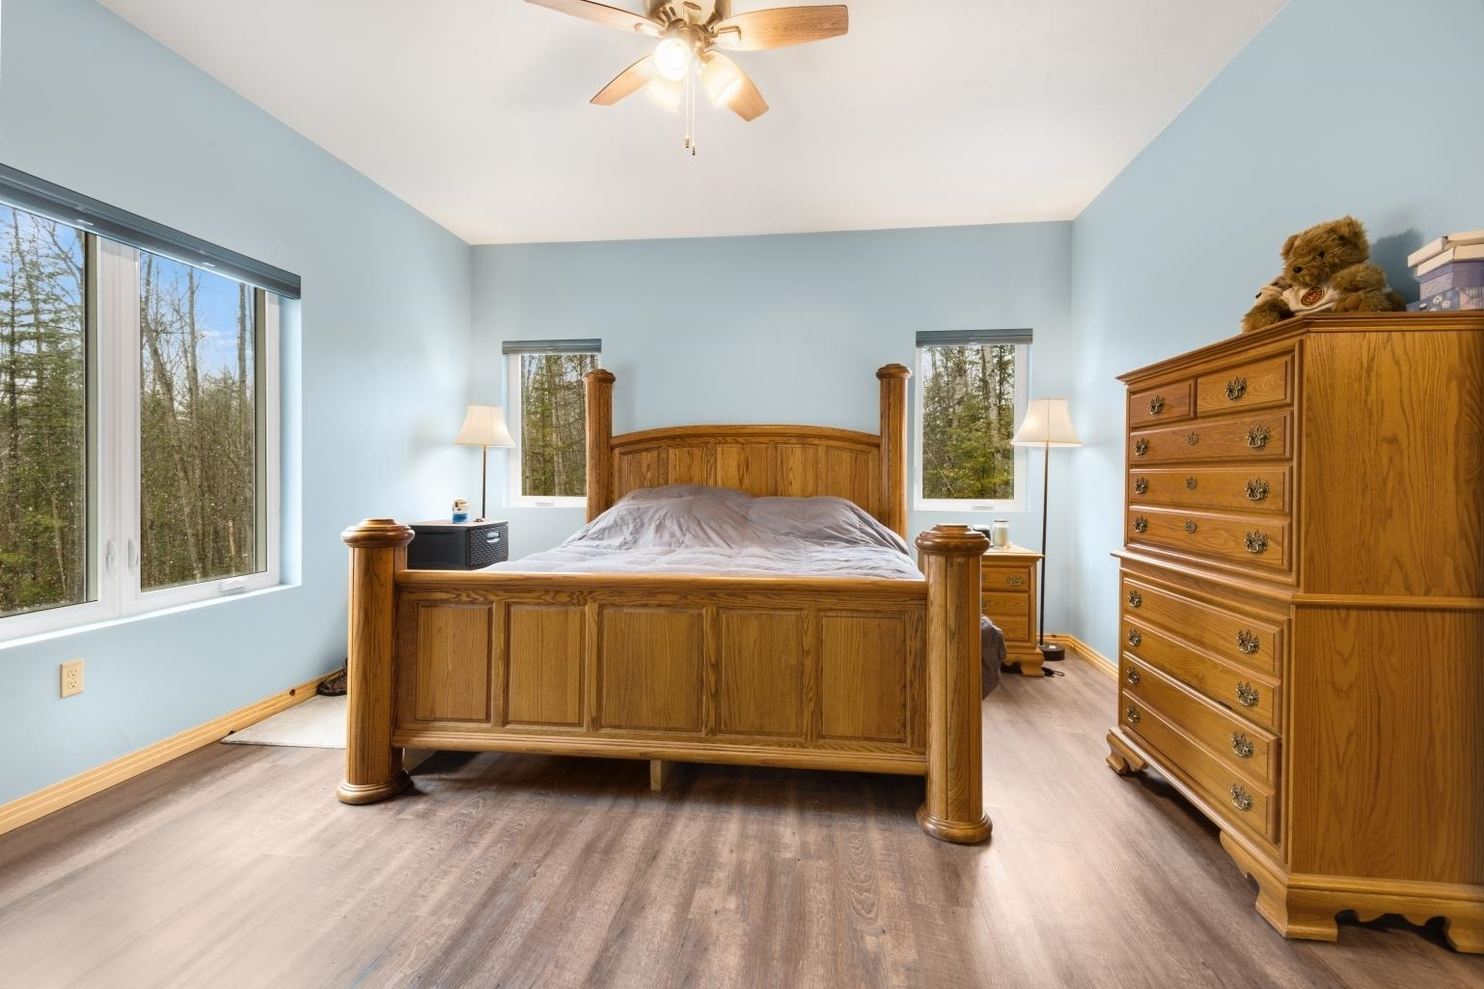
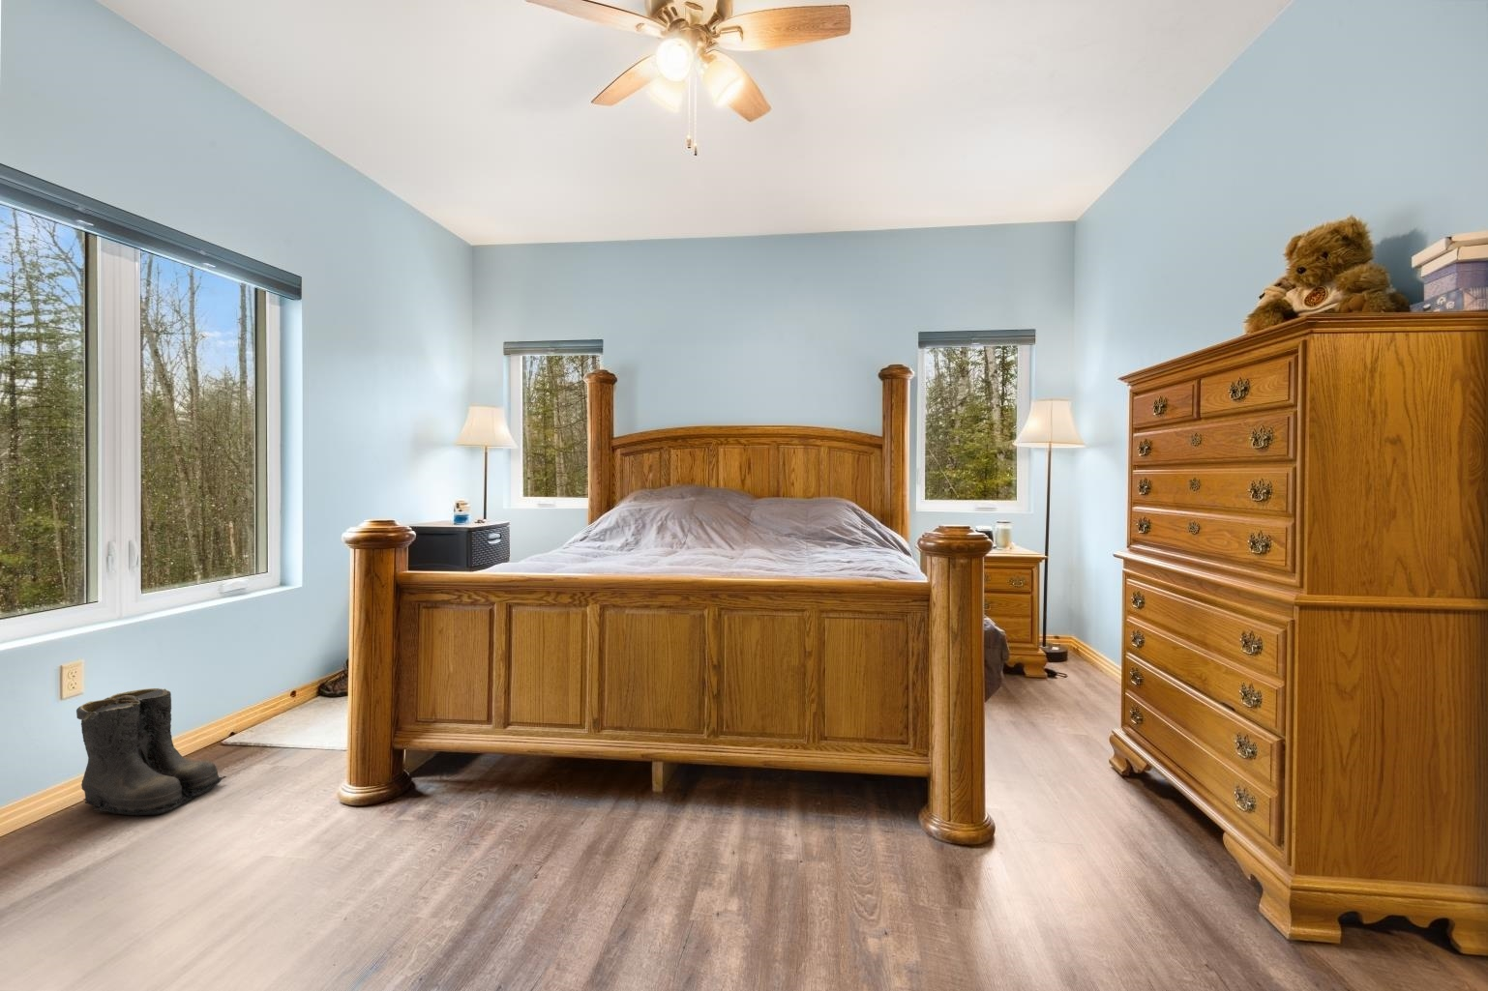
+ boots (148, 747)
